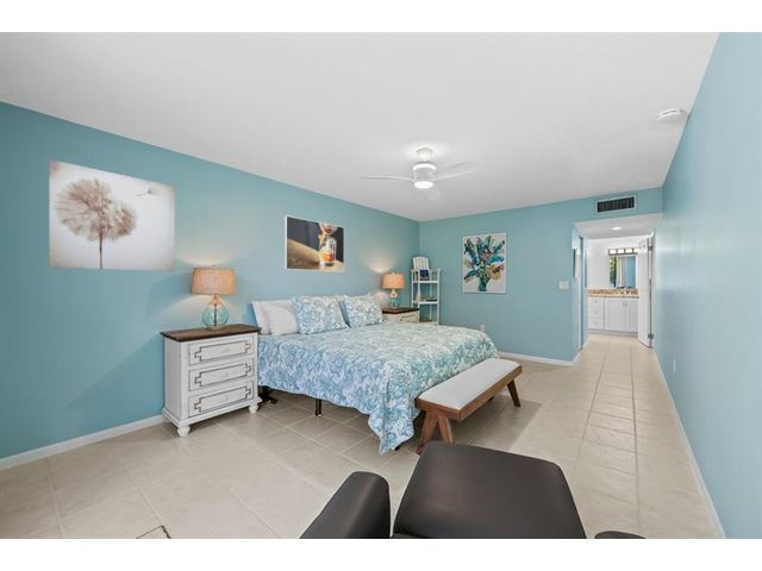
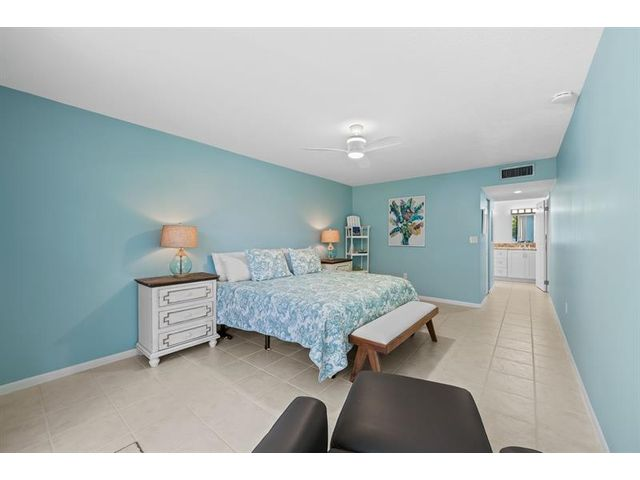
- wall art (119, 221)
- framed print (317, 246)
